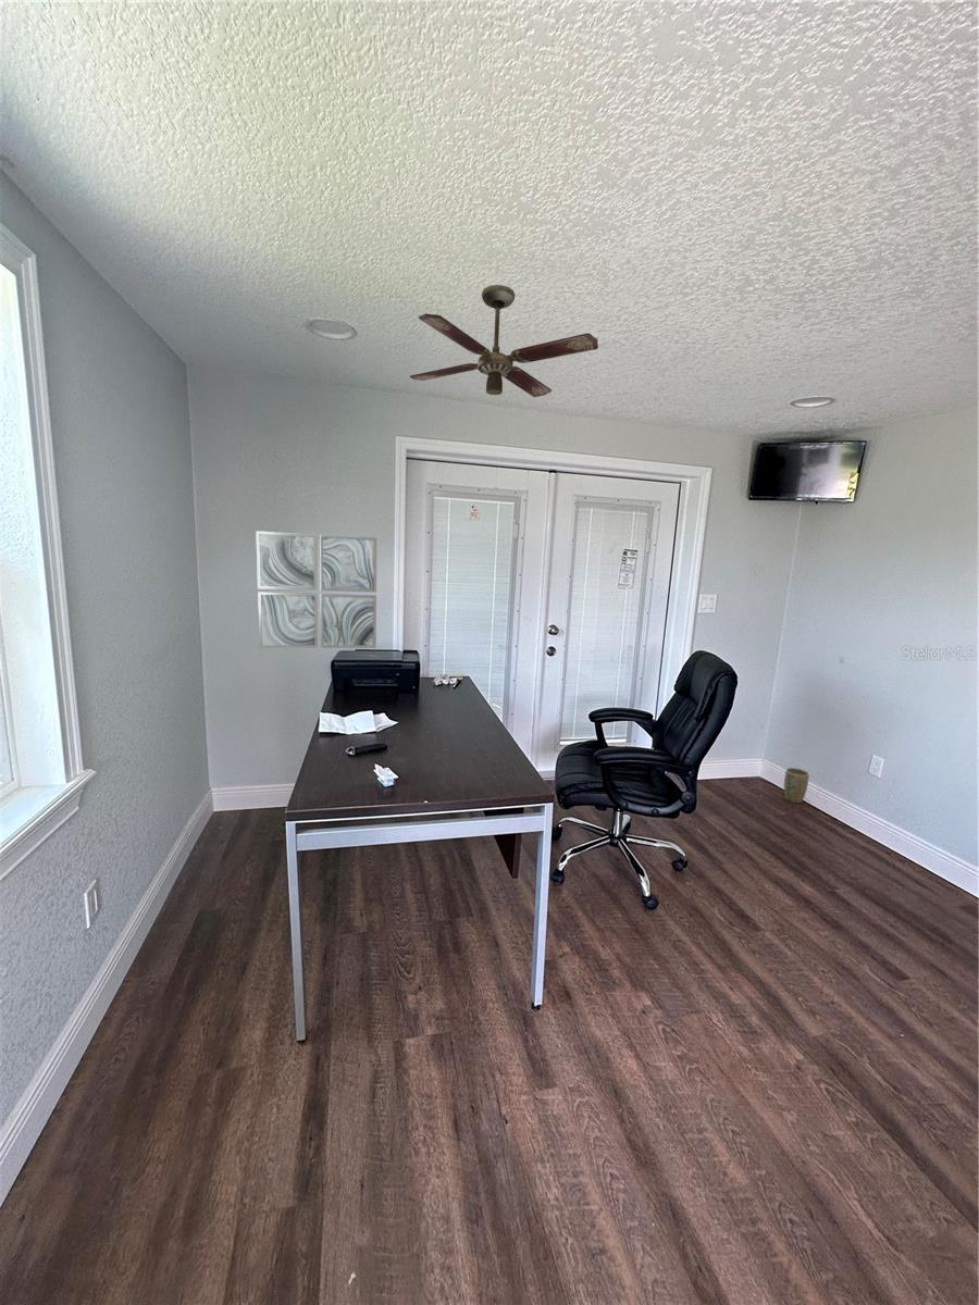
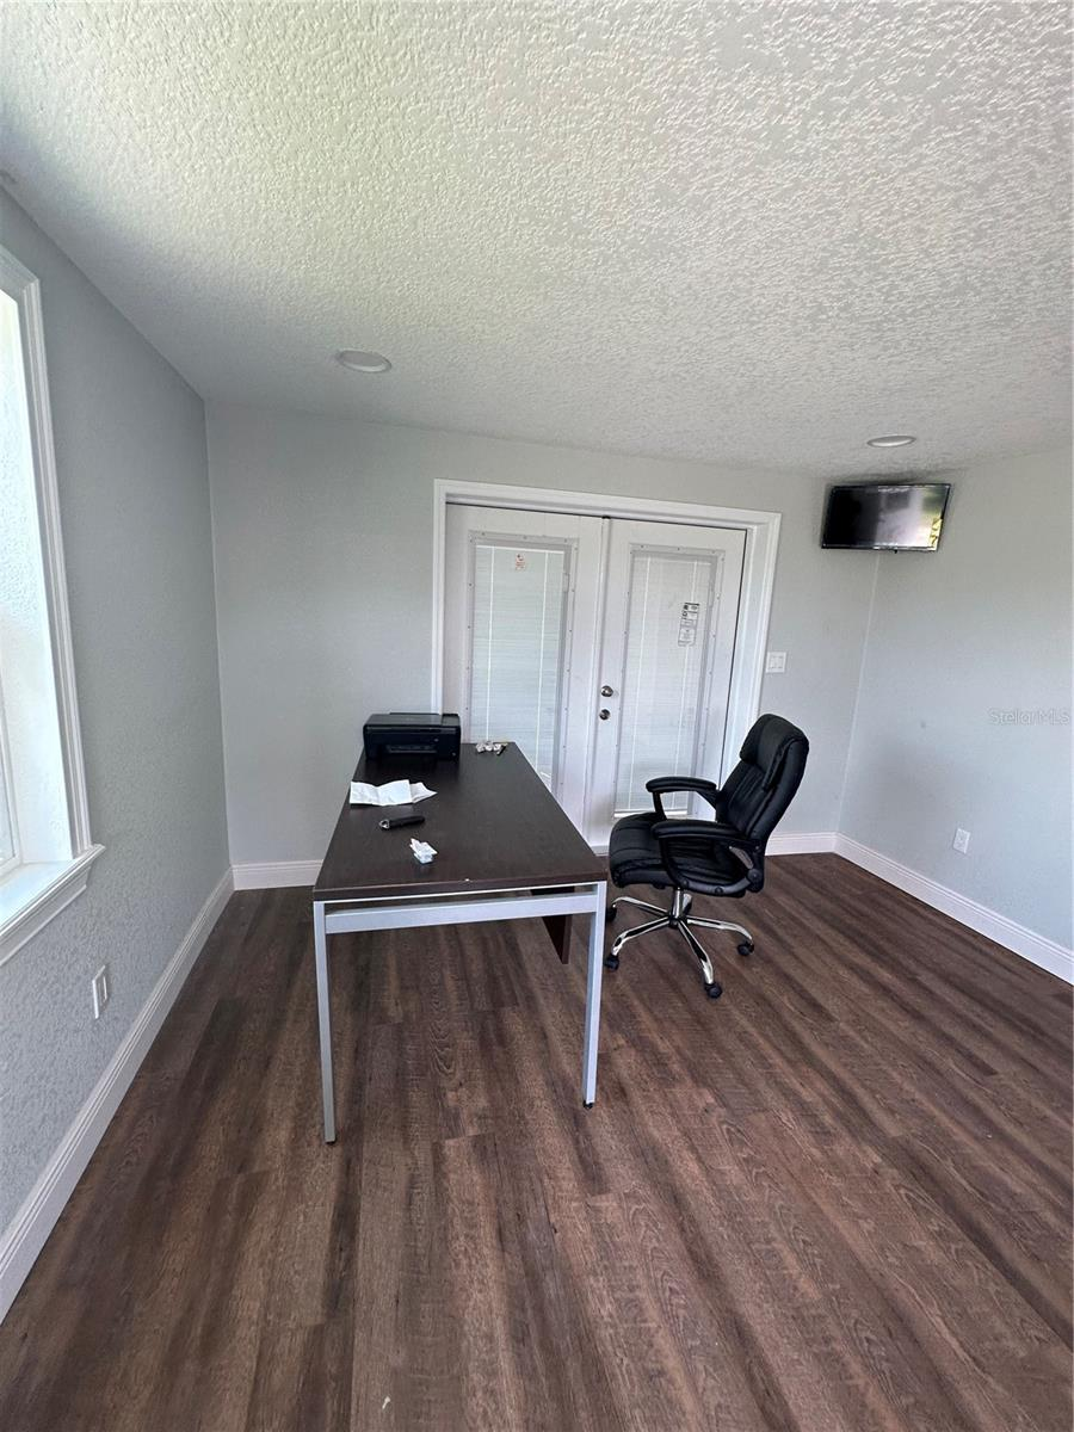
- ceiling fan (496, 345)
- plant pot (795, 785)
- wall art (317, 589)
